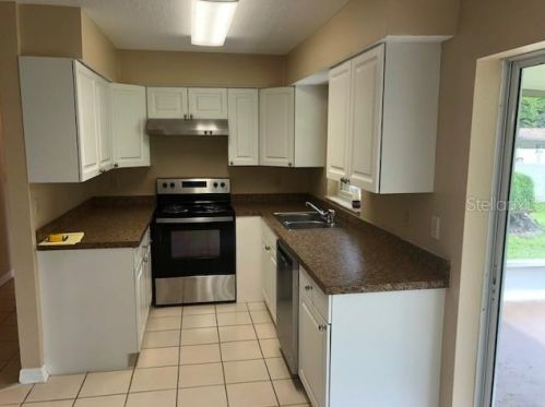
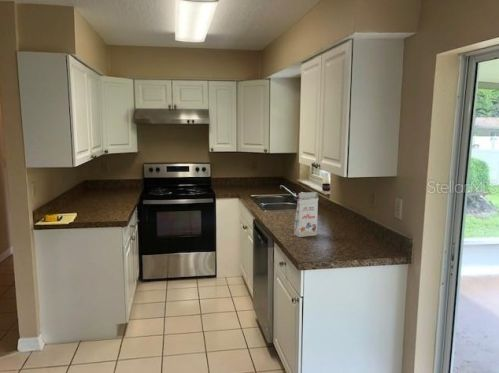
+ gift box (306, 213)
